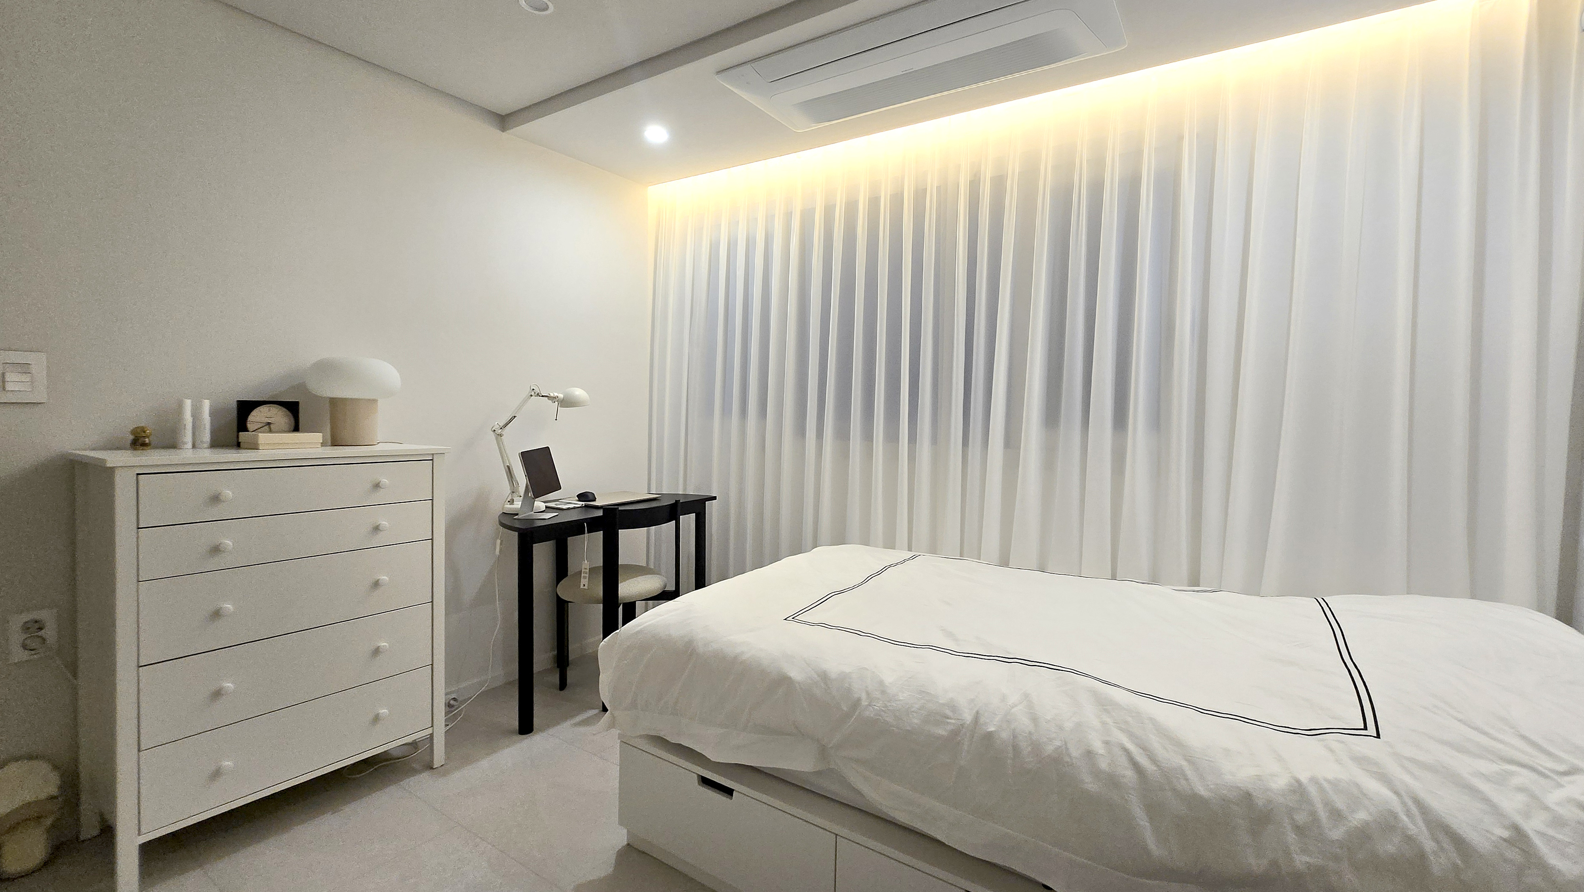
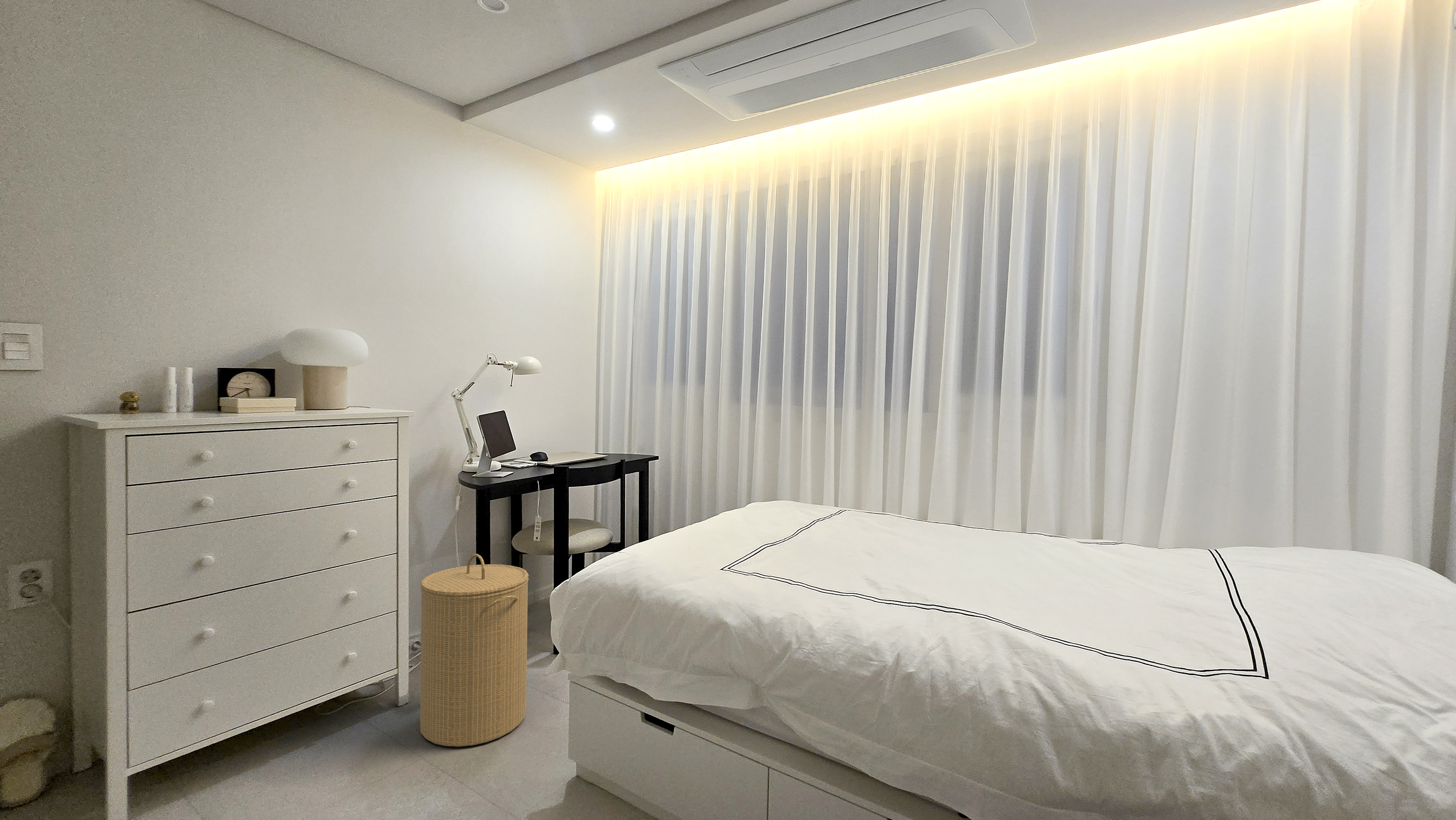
+ laundry hamper (475, 637)
